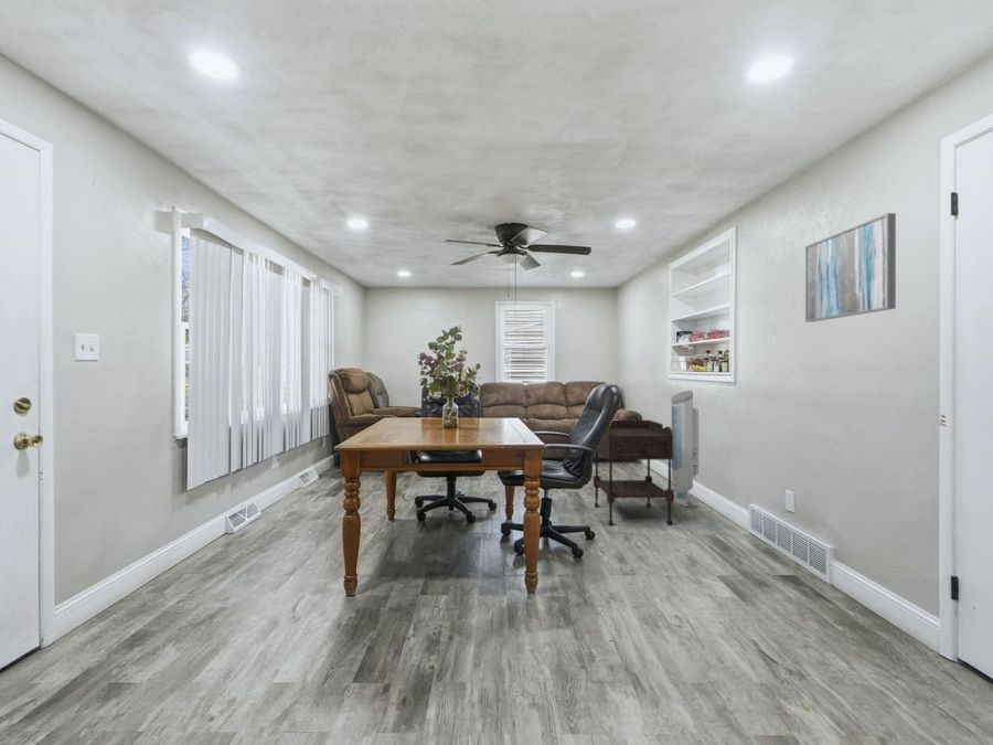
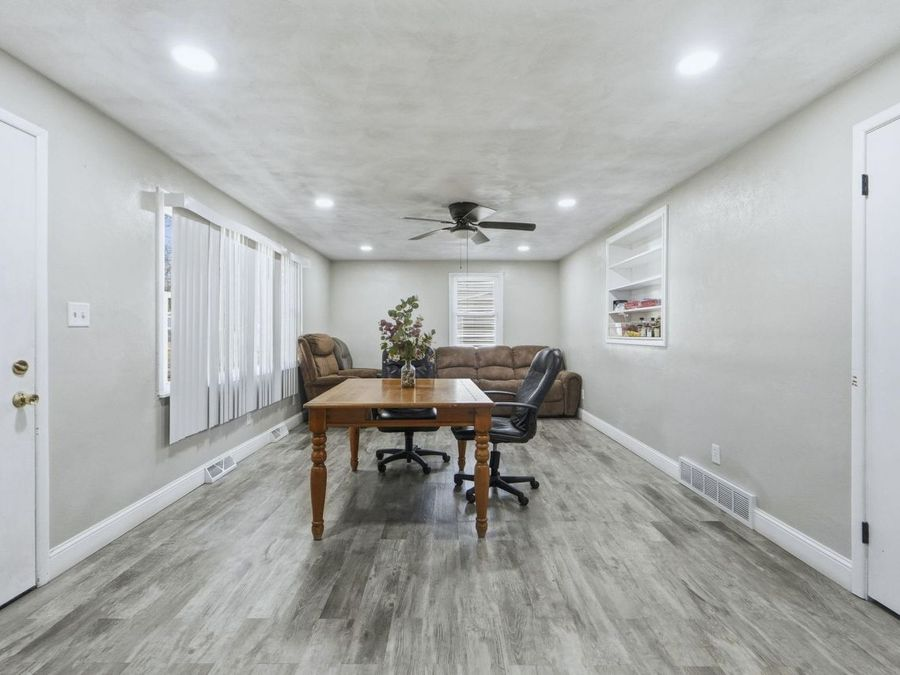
- wall art (845, 274)
- side table (631, 459)
- air purifier (682, 445)
